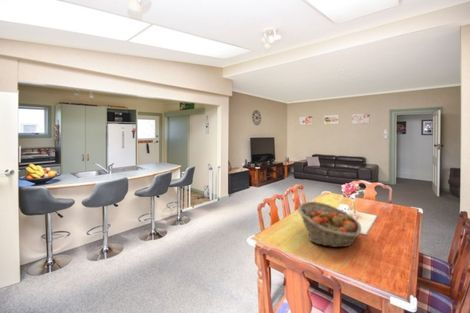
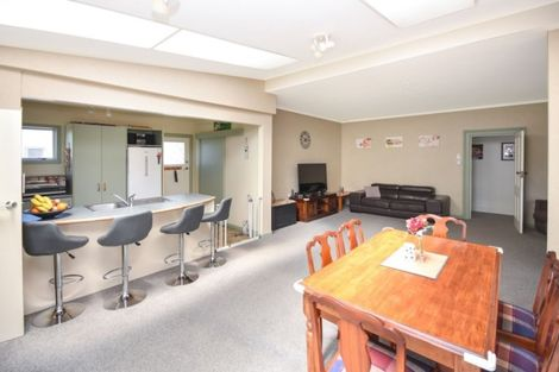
- fruit basket (328, 222)
